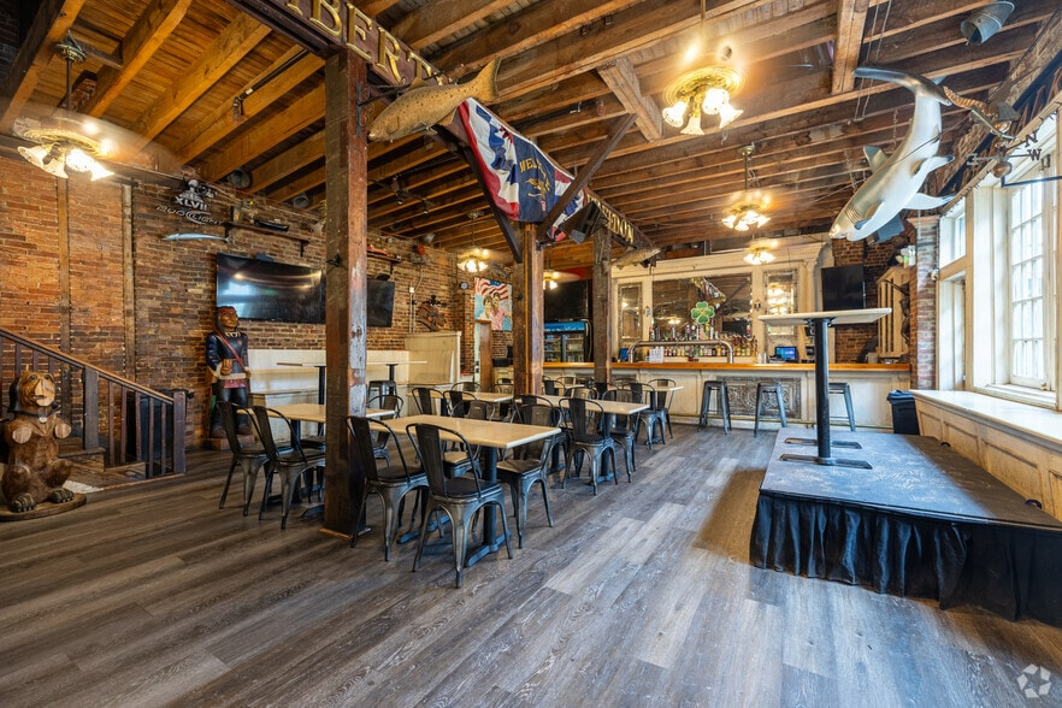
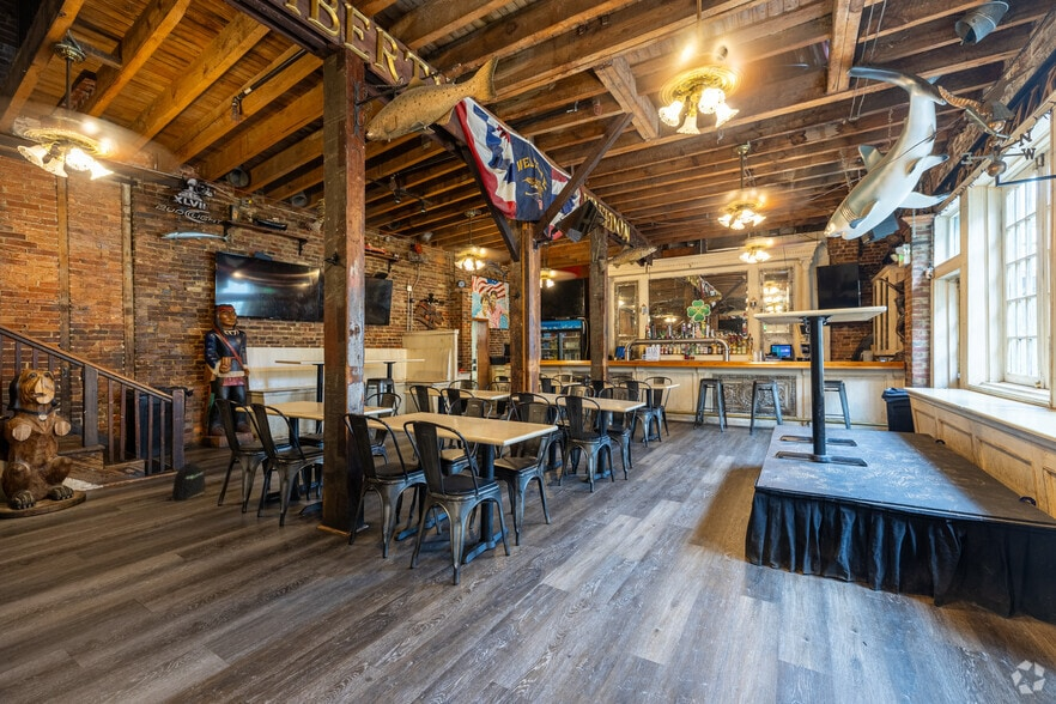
+ backpack (186, 478)
